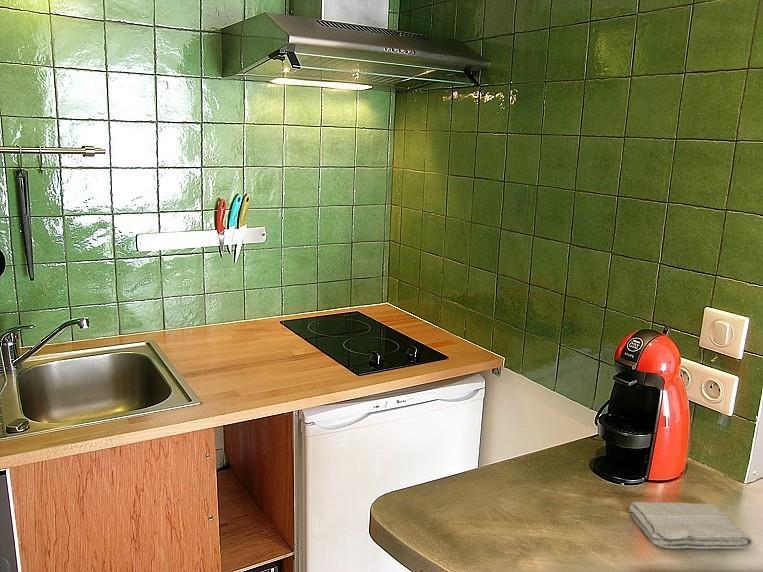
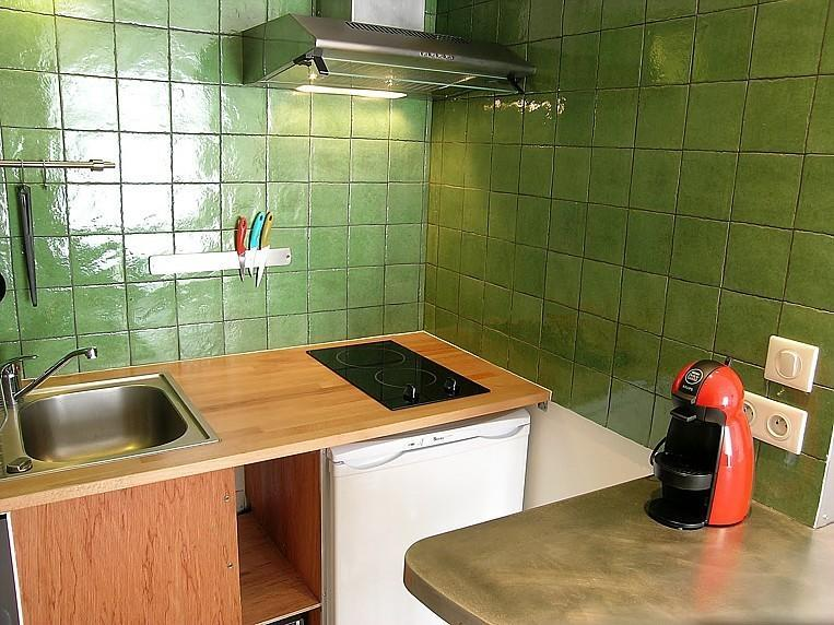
- washcloth (686, 523)
